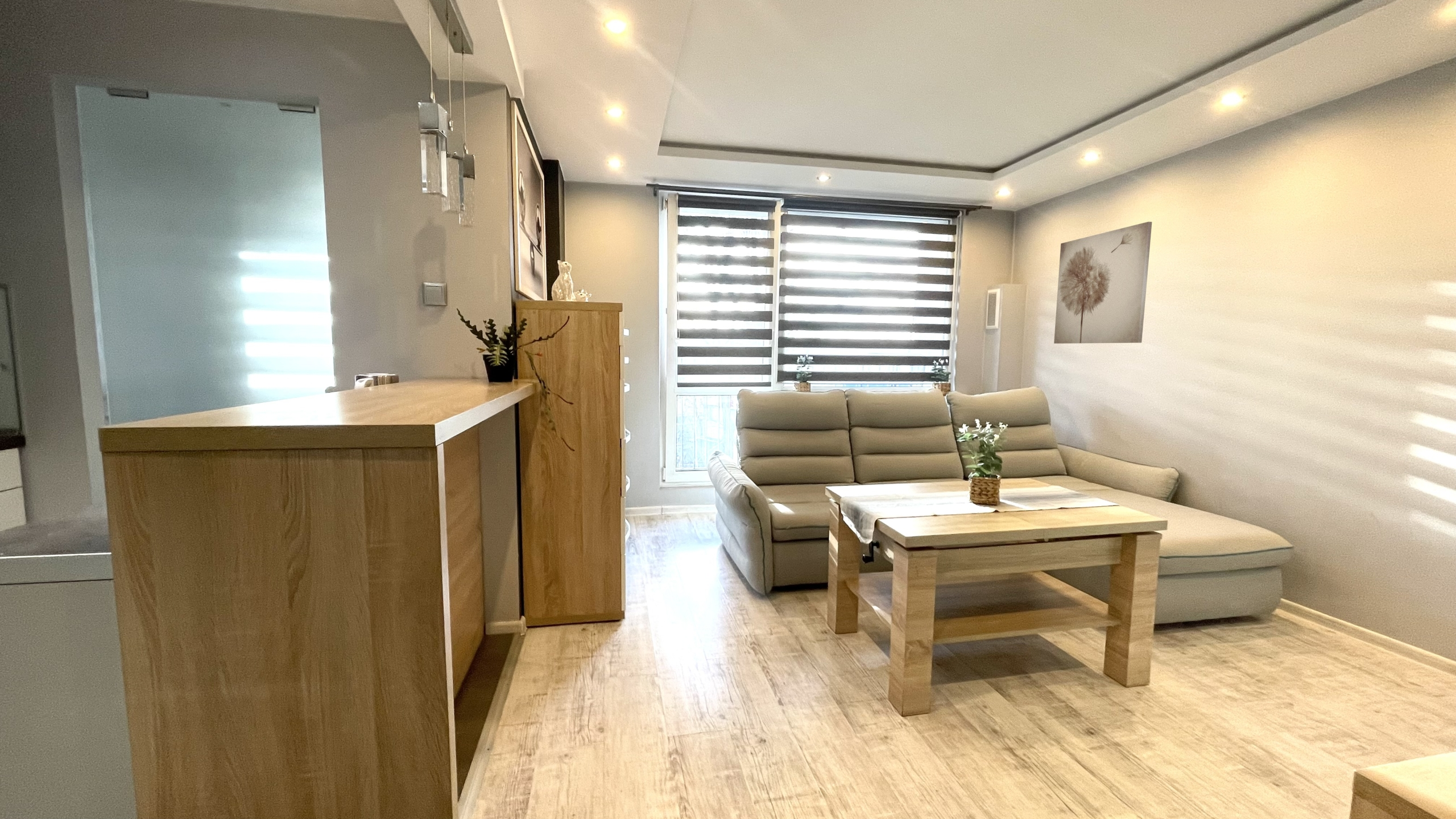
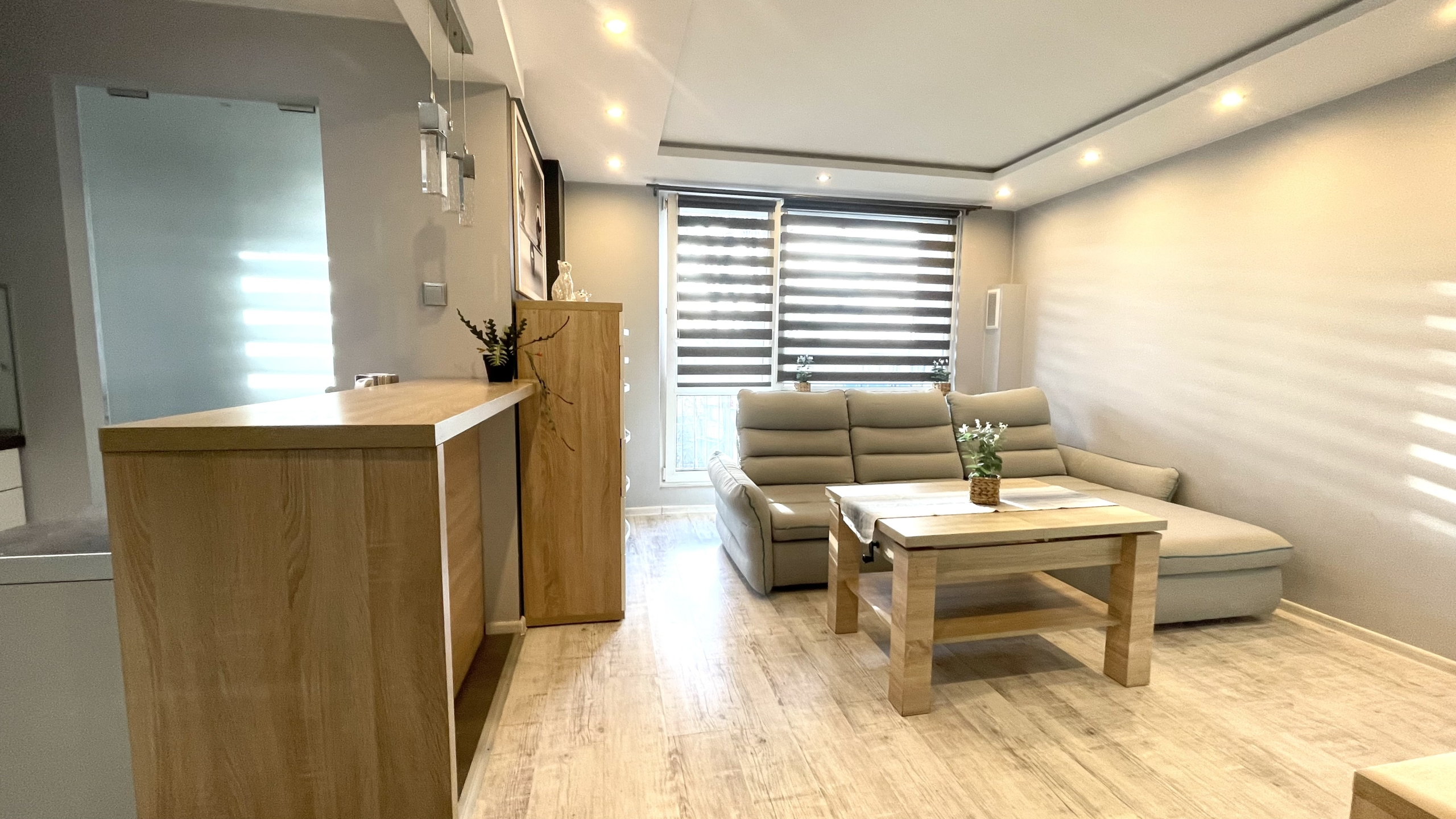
- wall art (1098, 289)
